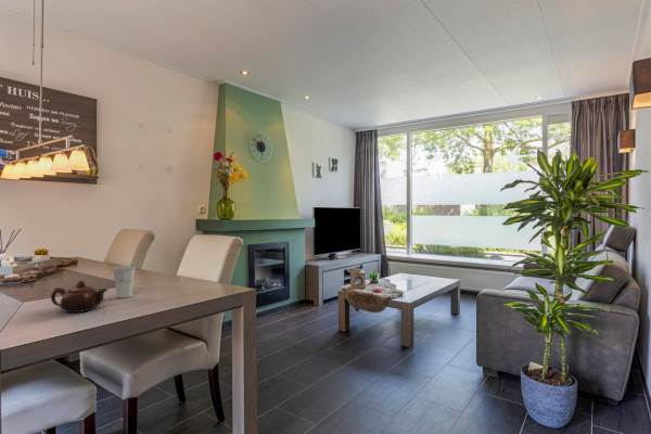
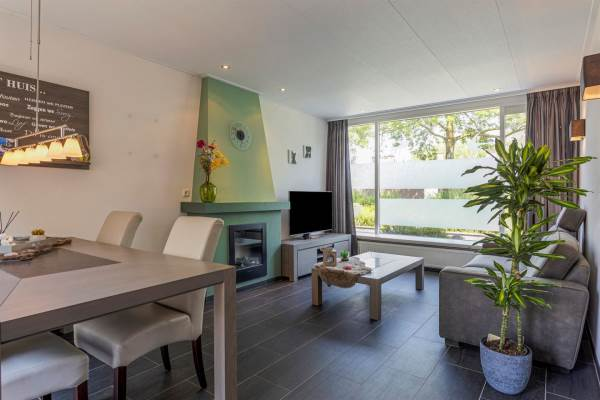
- cup (124, 281)
- teapot (79, 294)
